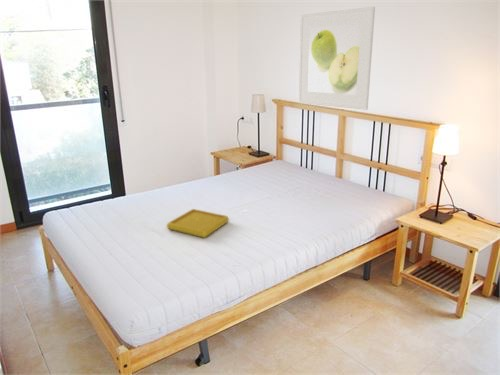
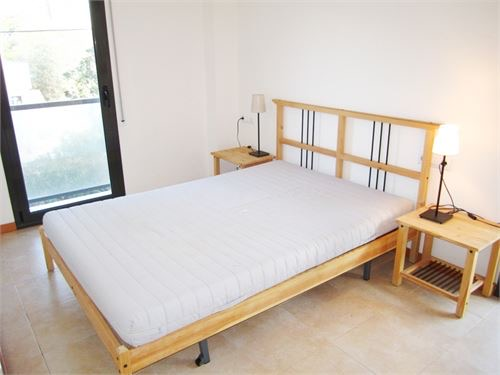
- serving tray (198, 222)
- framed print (332, 60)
